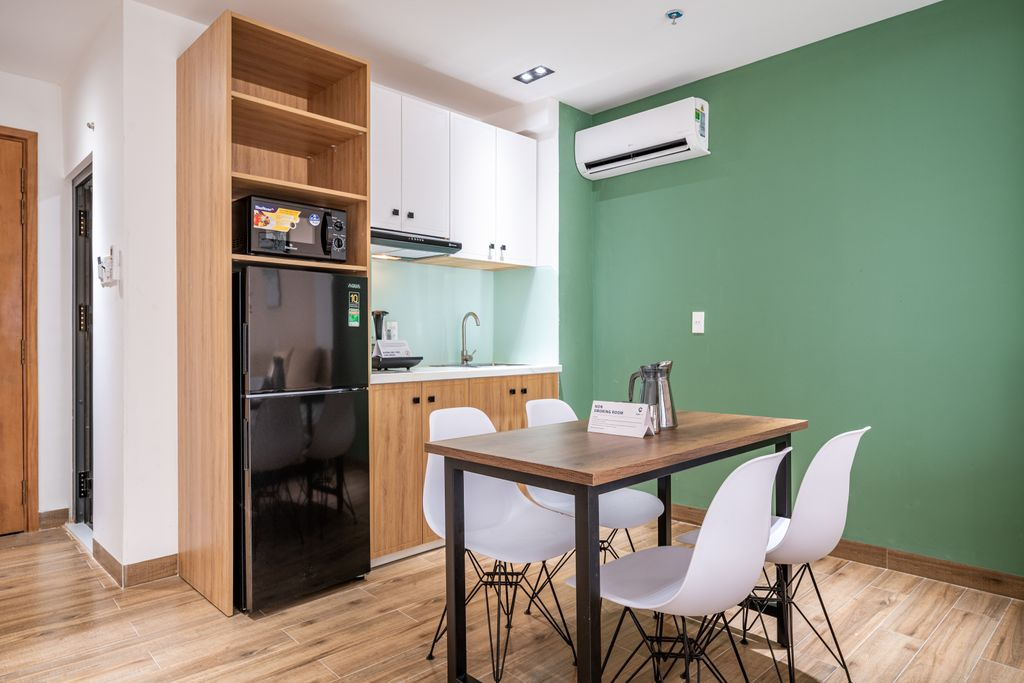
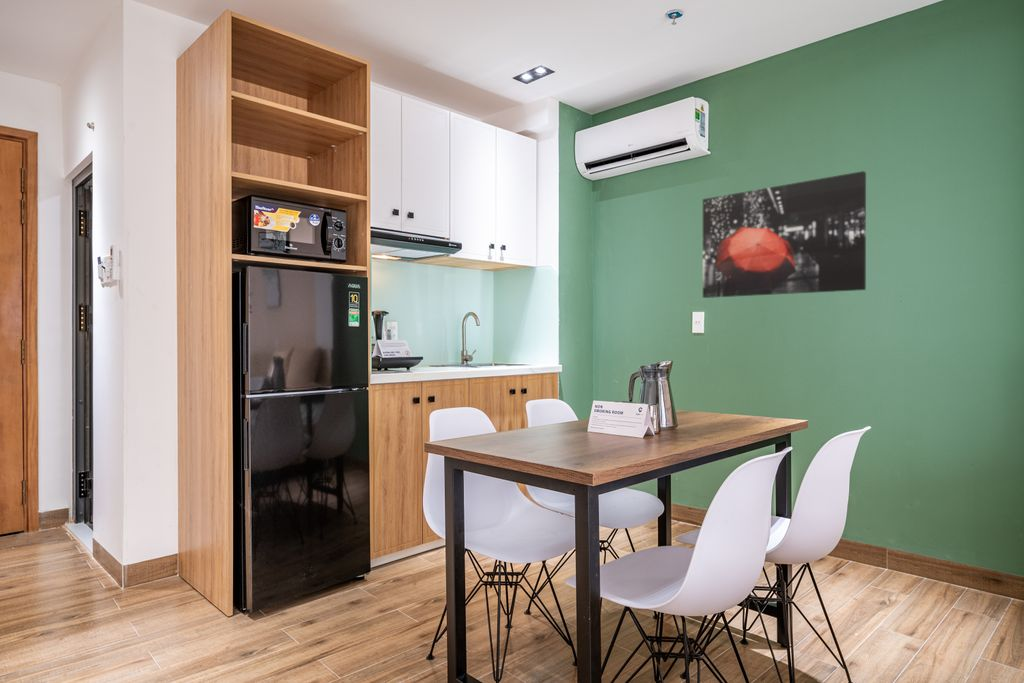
+ wall art (776, 240)
